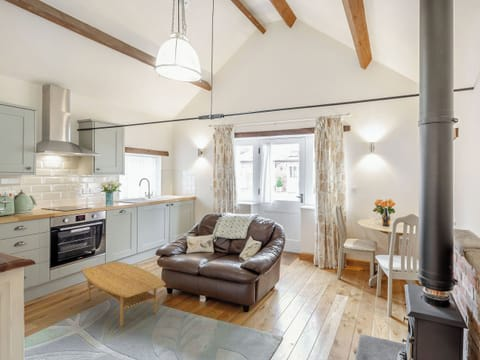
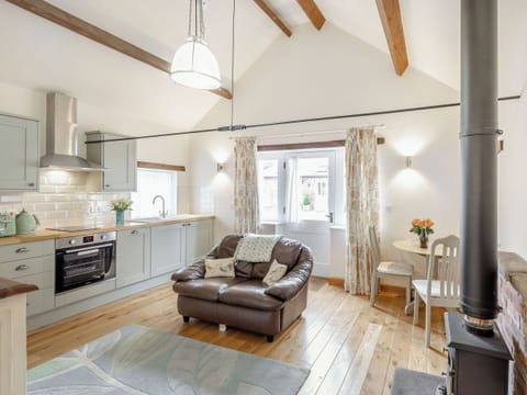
- coffee table (120, 290)
